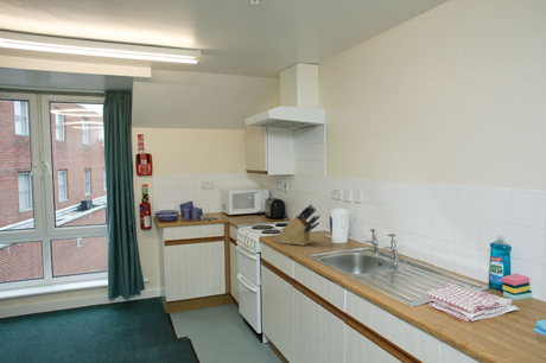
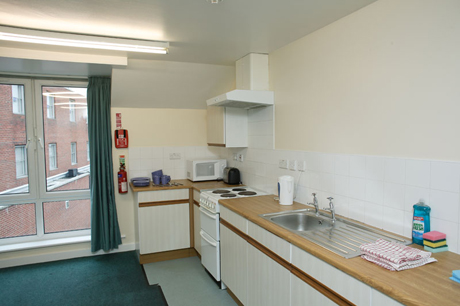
- knife block (297, 223)
